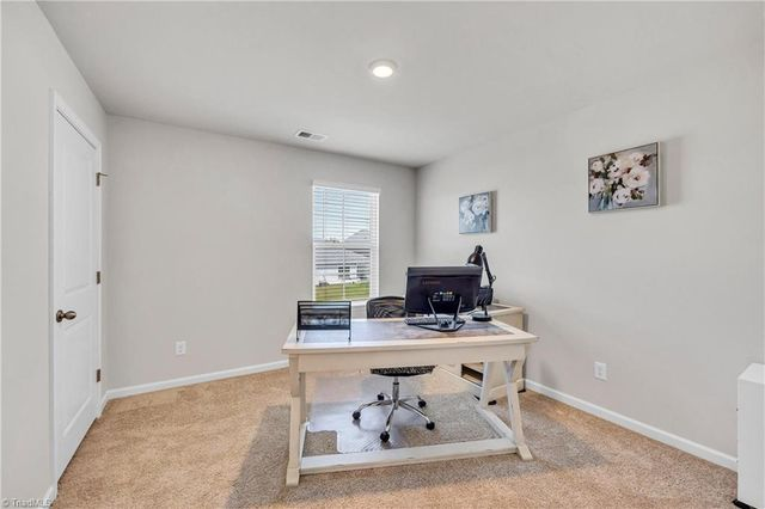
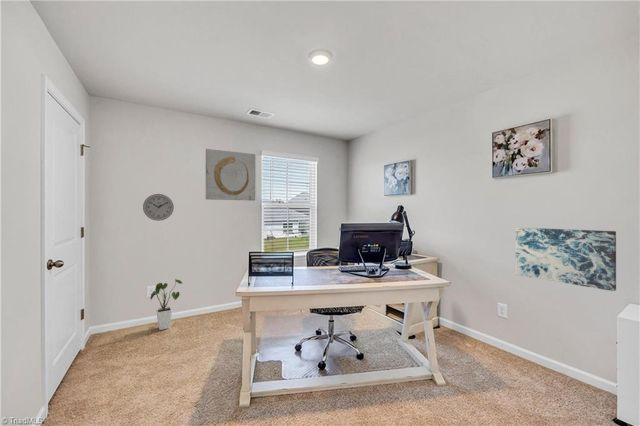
+ wall art (231, 175)
+ wall clock (158, 207)
+ wall art (560, 255)
+ house plant (166, 304)
